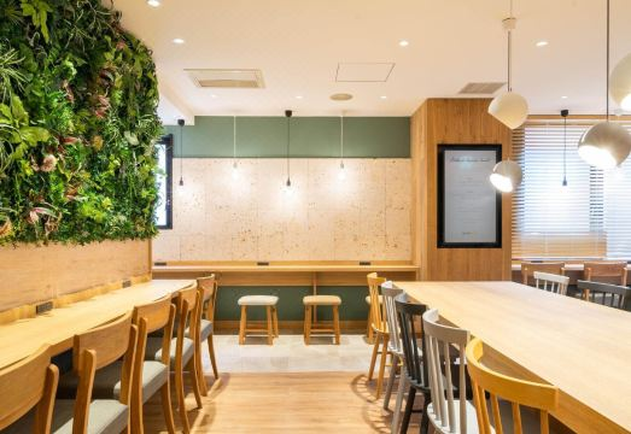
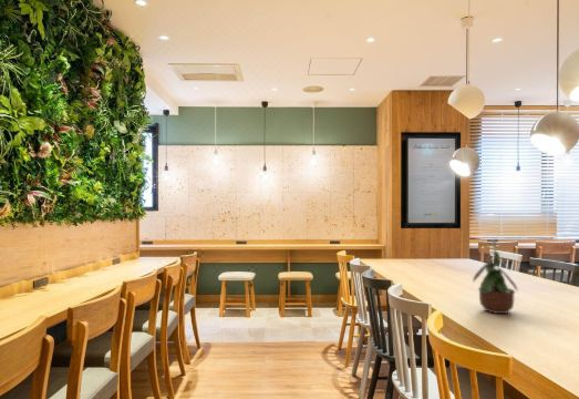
+ potted plant (494, 273)
